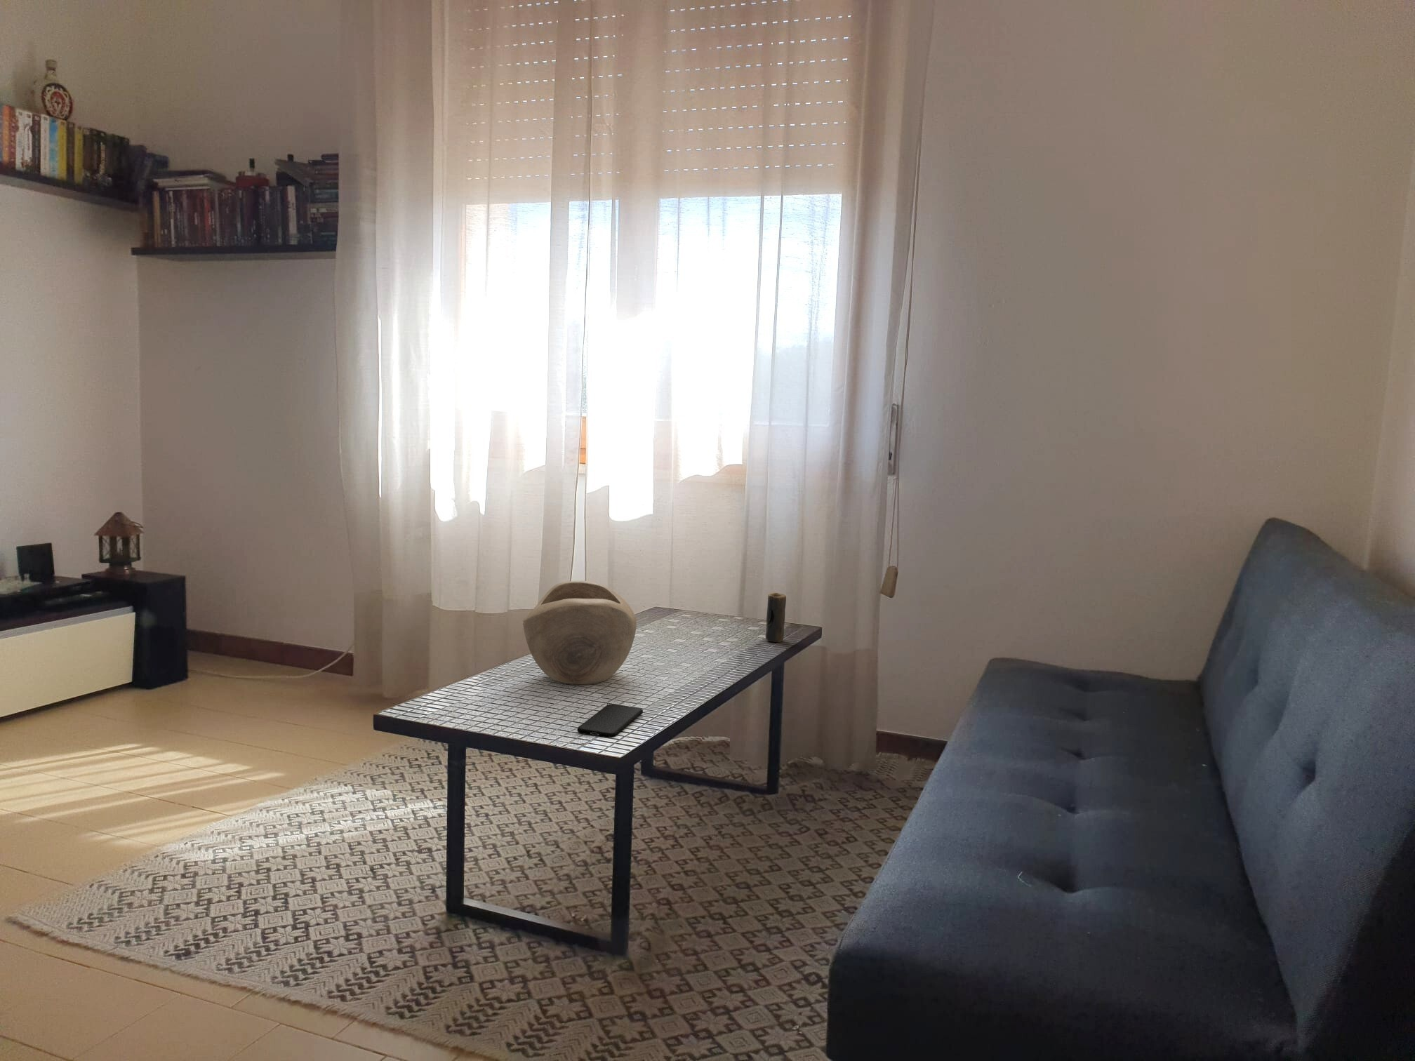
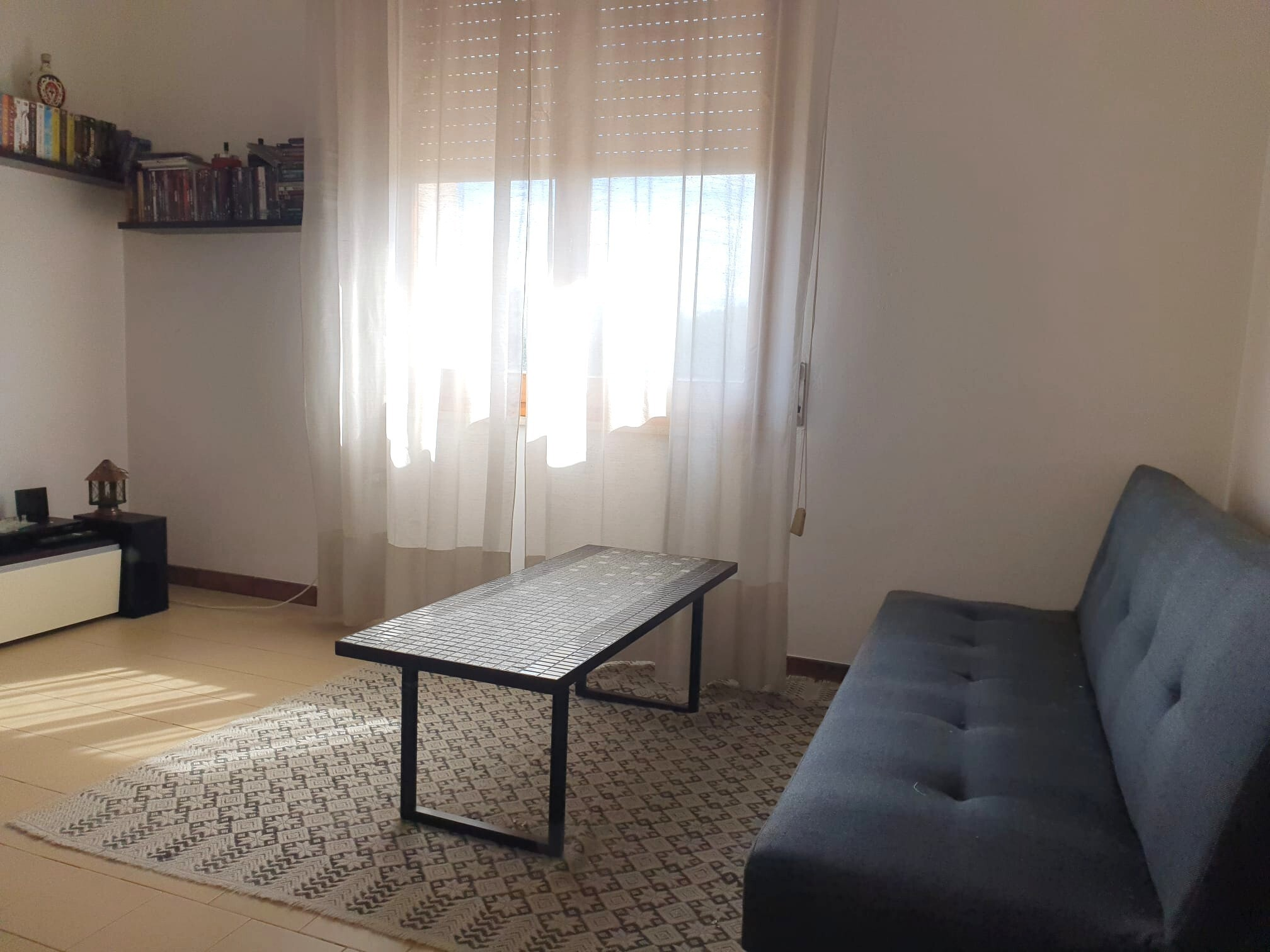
- decorative bowl (579, 632)
- candle (775, 616)
- smartphone (611, 720)
